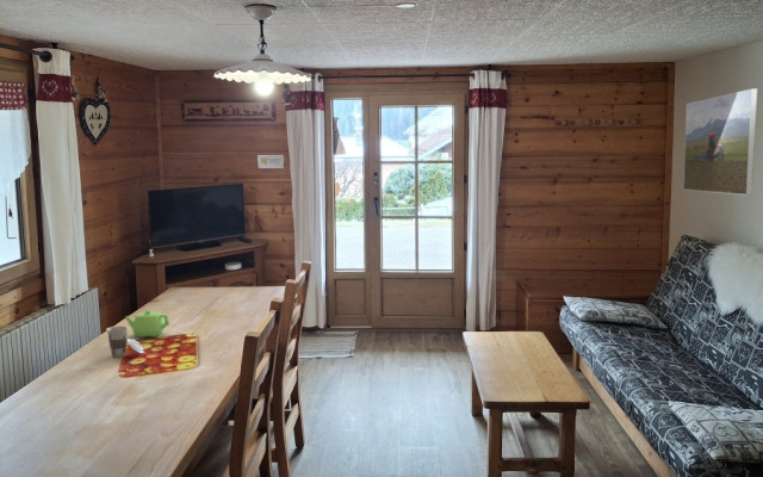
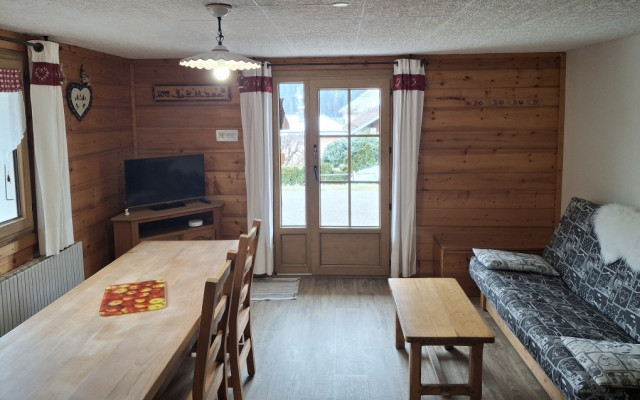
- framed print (715, 144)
- teapot (147, 322)
- cup (124, 341)
